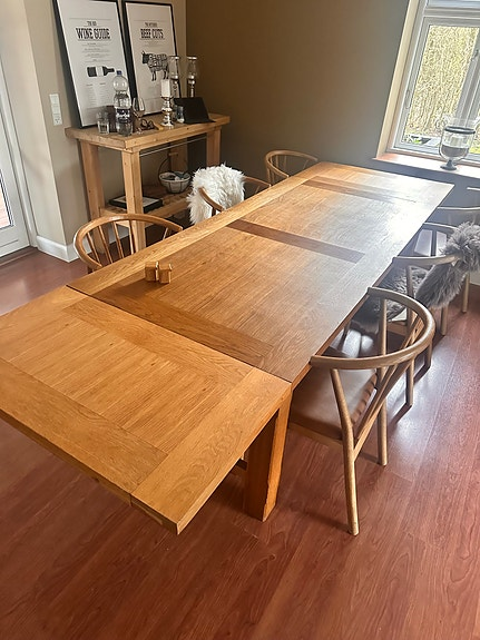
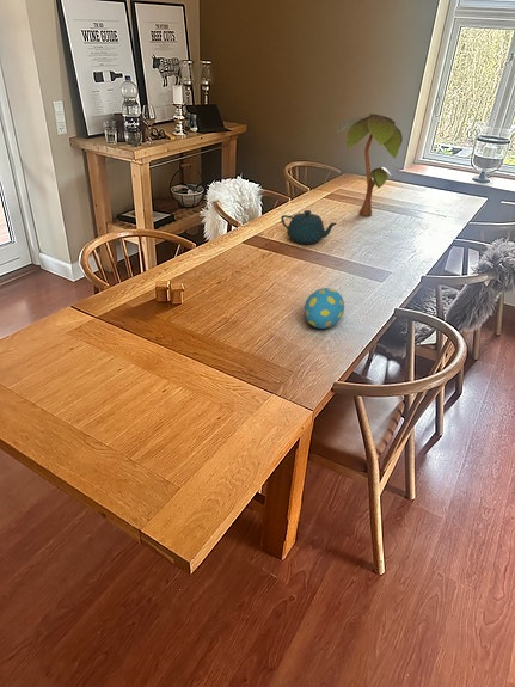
+ plant (367, 164)
+ decorative egg (324, 307)
+ teapot (307, 226)
